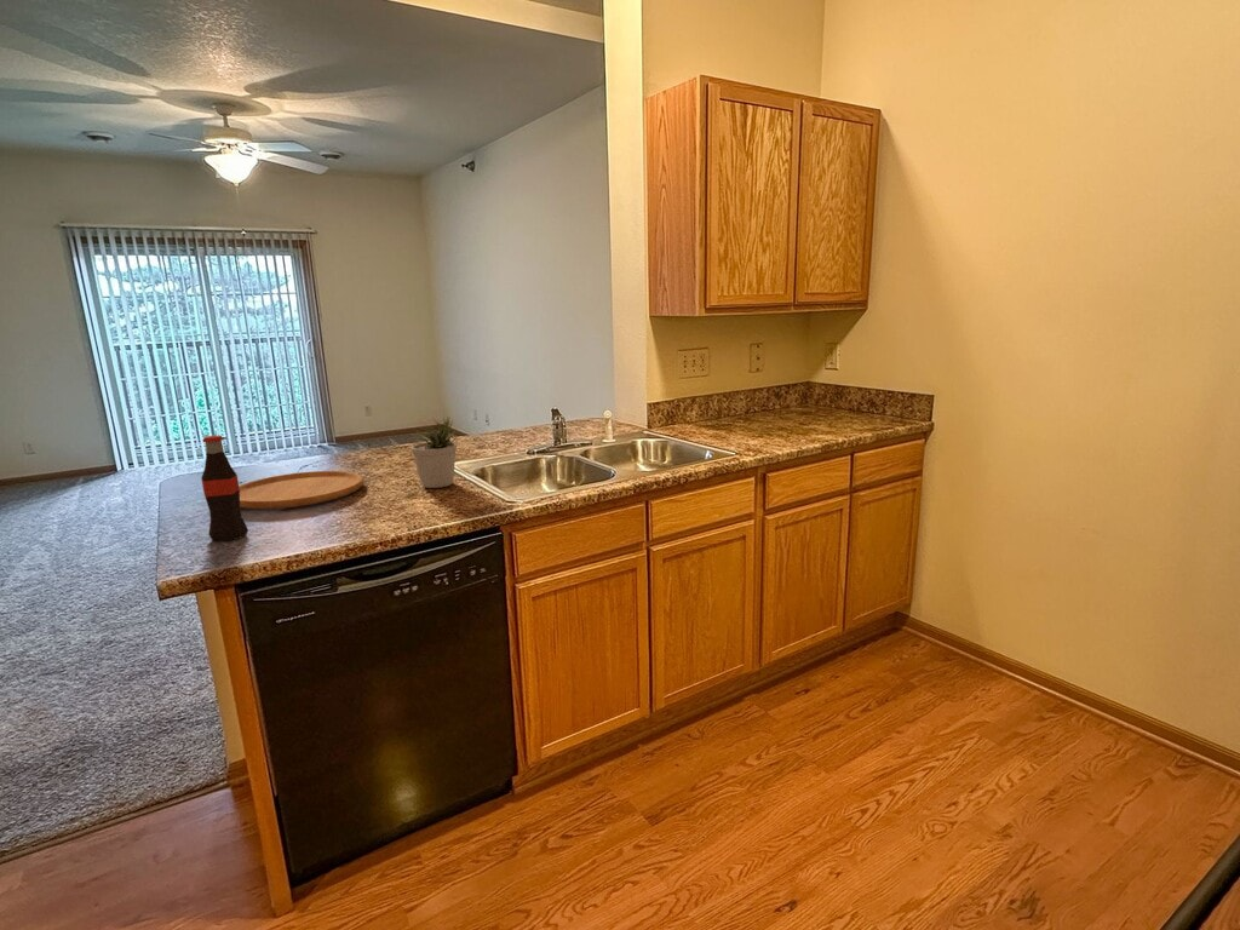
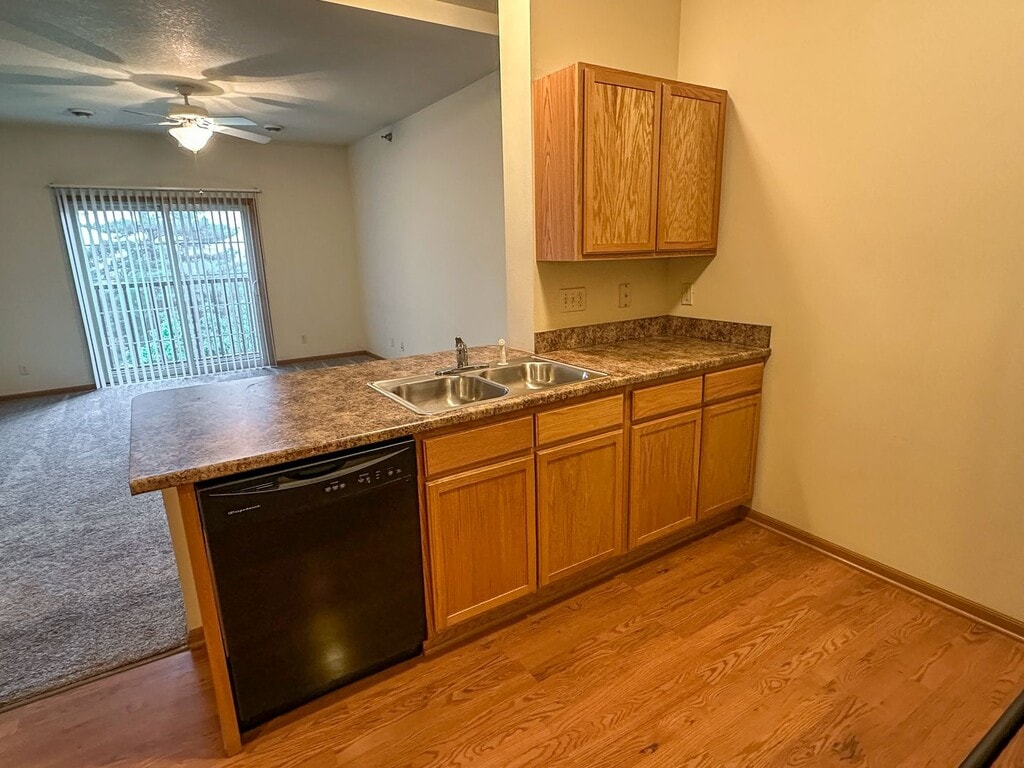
- bottle (220, 487)
- potted plant (435, 450)
- cutting board (297, 488)
